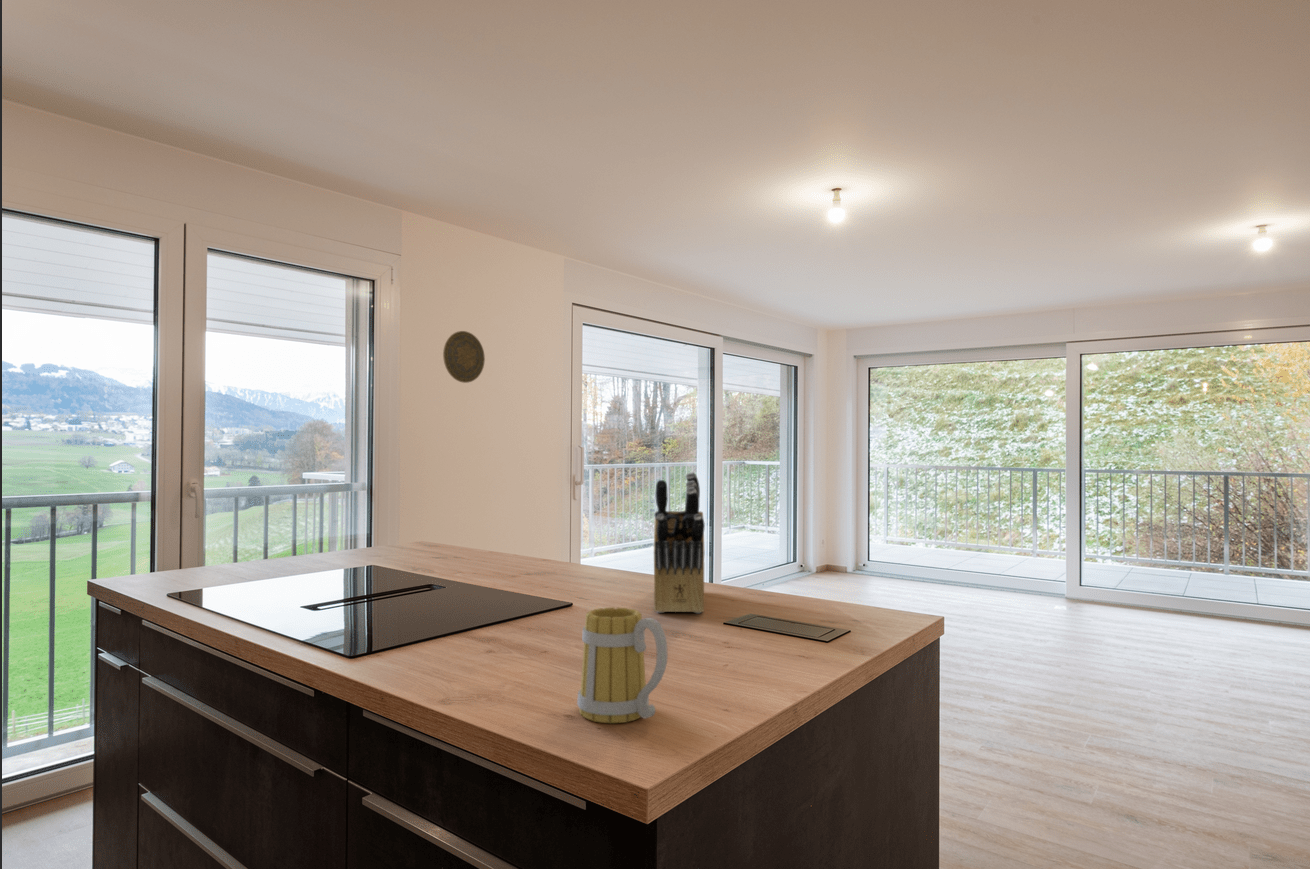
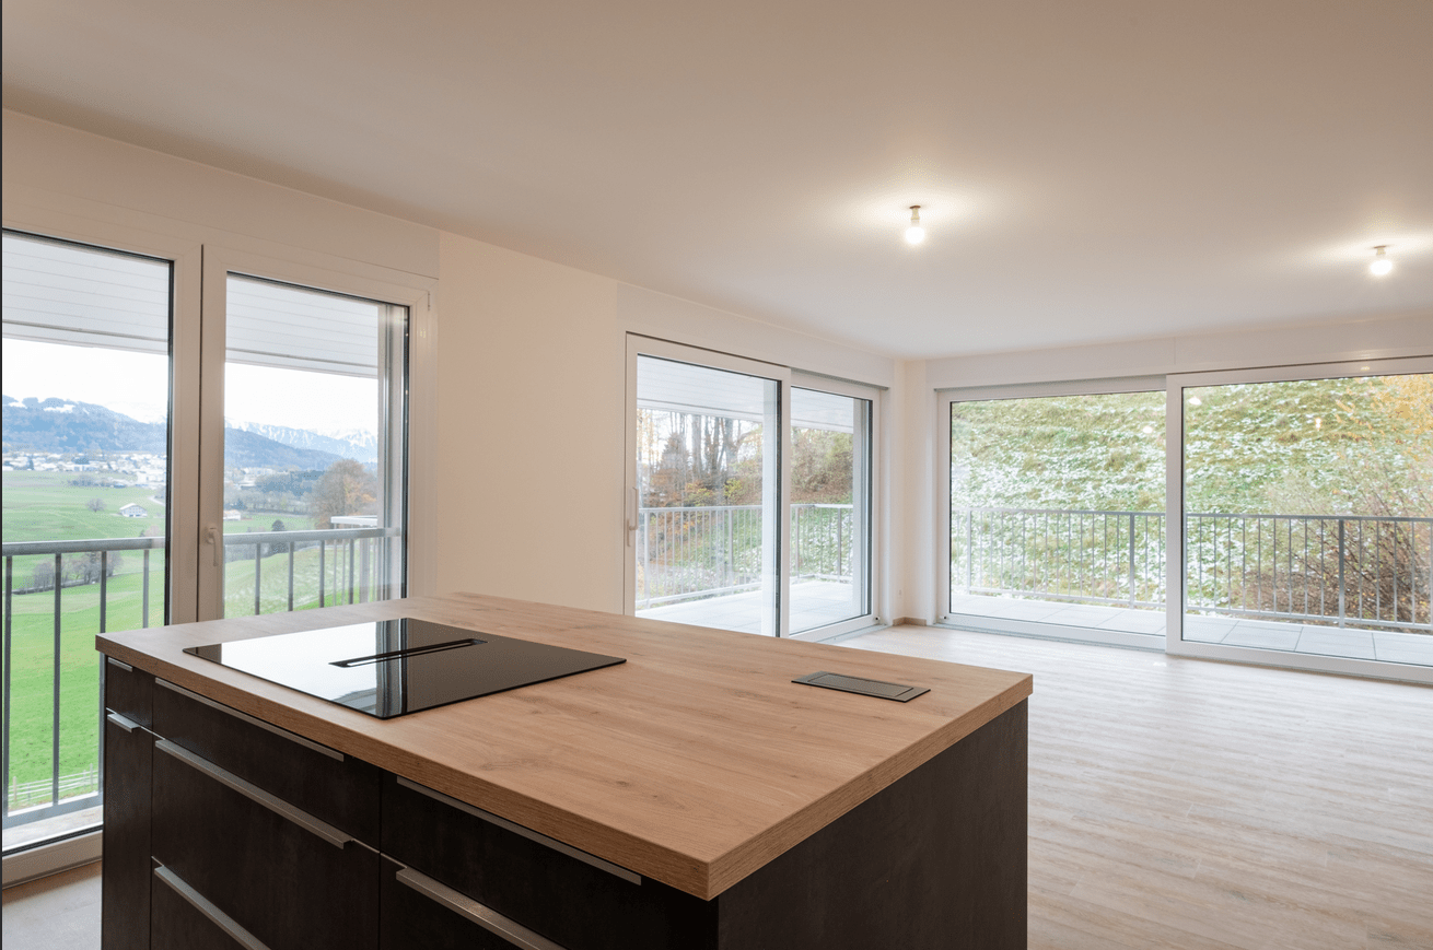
- mug (618, 665)
- knife block (678, 538)
- decorative plate (465, 356)
